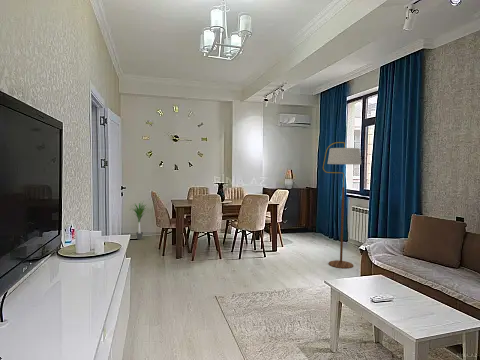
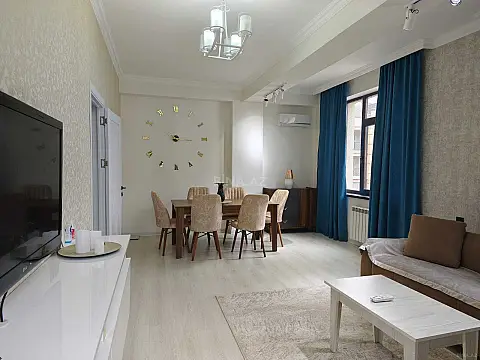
- floor lamp (342, 203)
- potted plant (139, 218)
